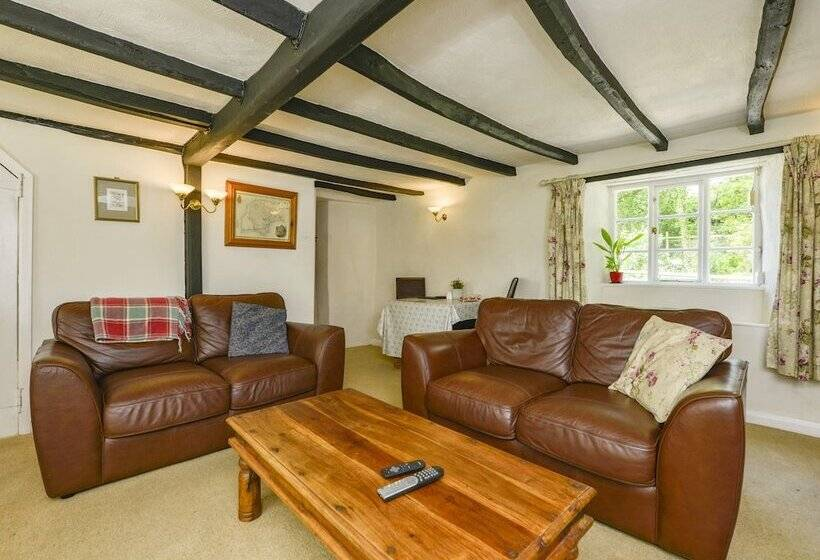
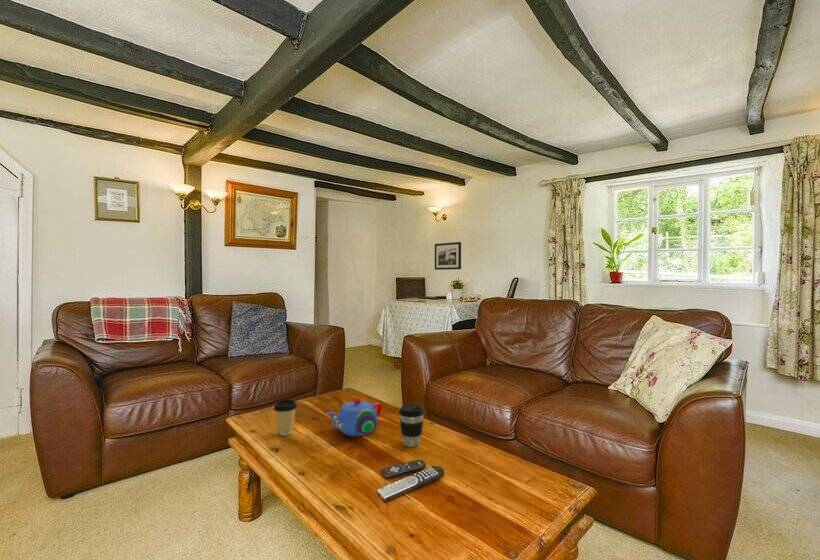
+ coffee cup (285, 417)
+ coffee cup (411, 425)
+ teapot (355, 415)
+ picture frame (447, 256)
